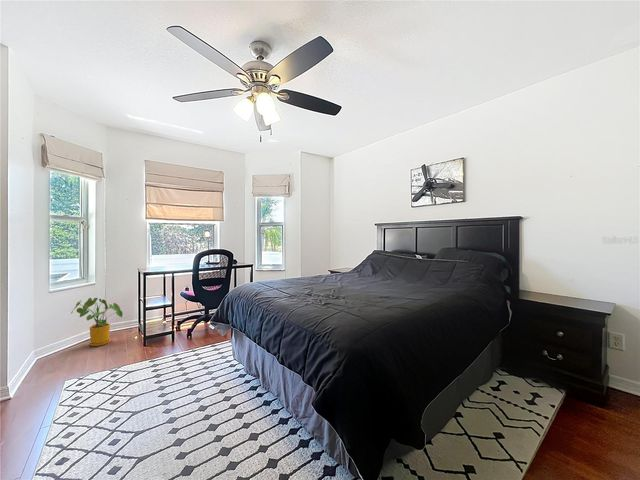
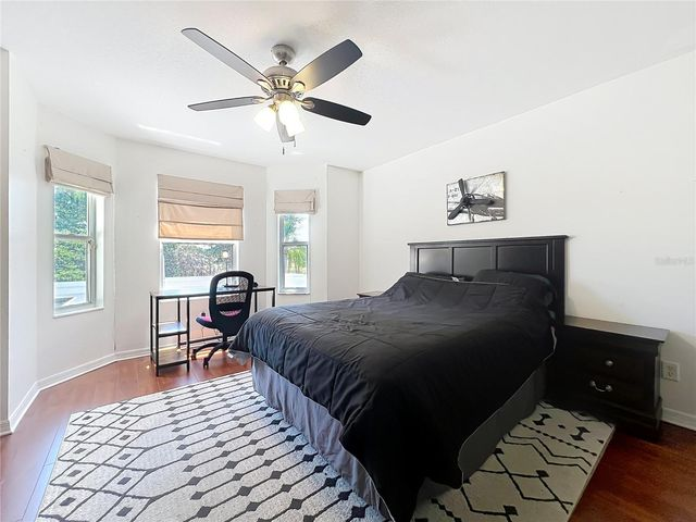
- house plant (97, 321)
